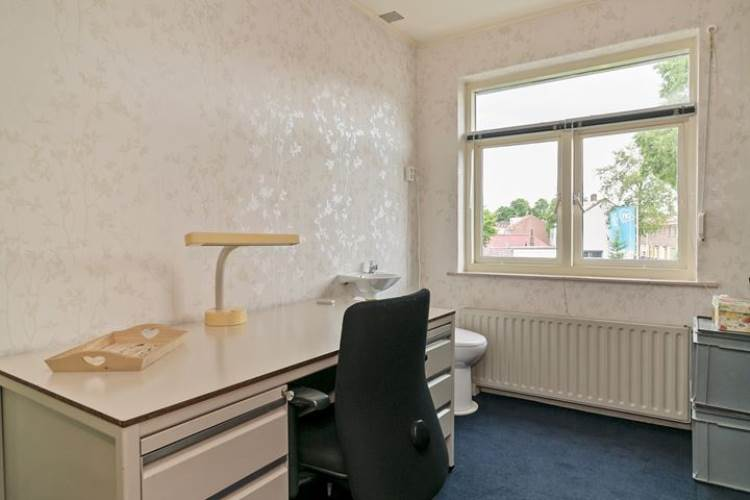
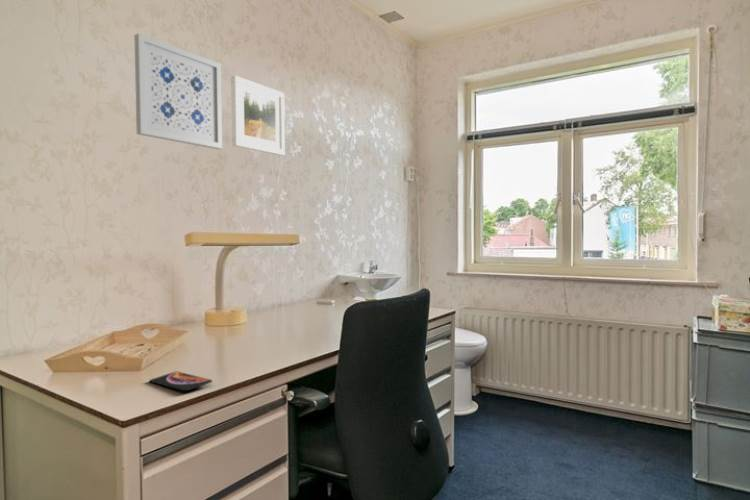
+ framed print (259, 117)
+ smartphone (180, 380)
+ wall art (181, 96)
